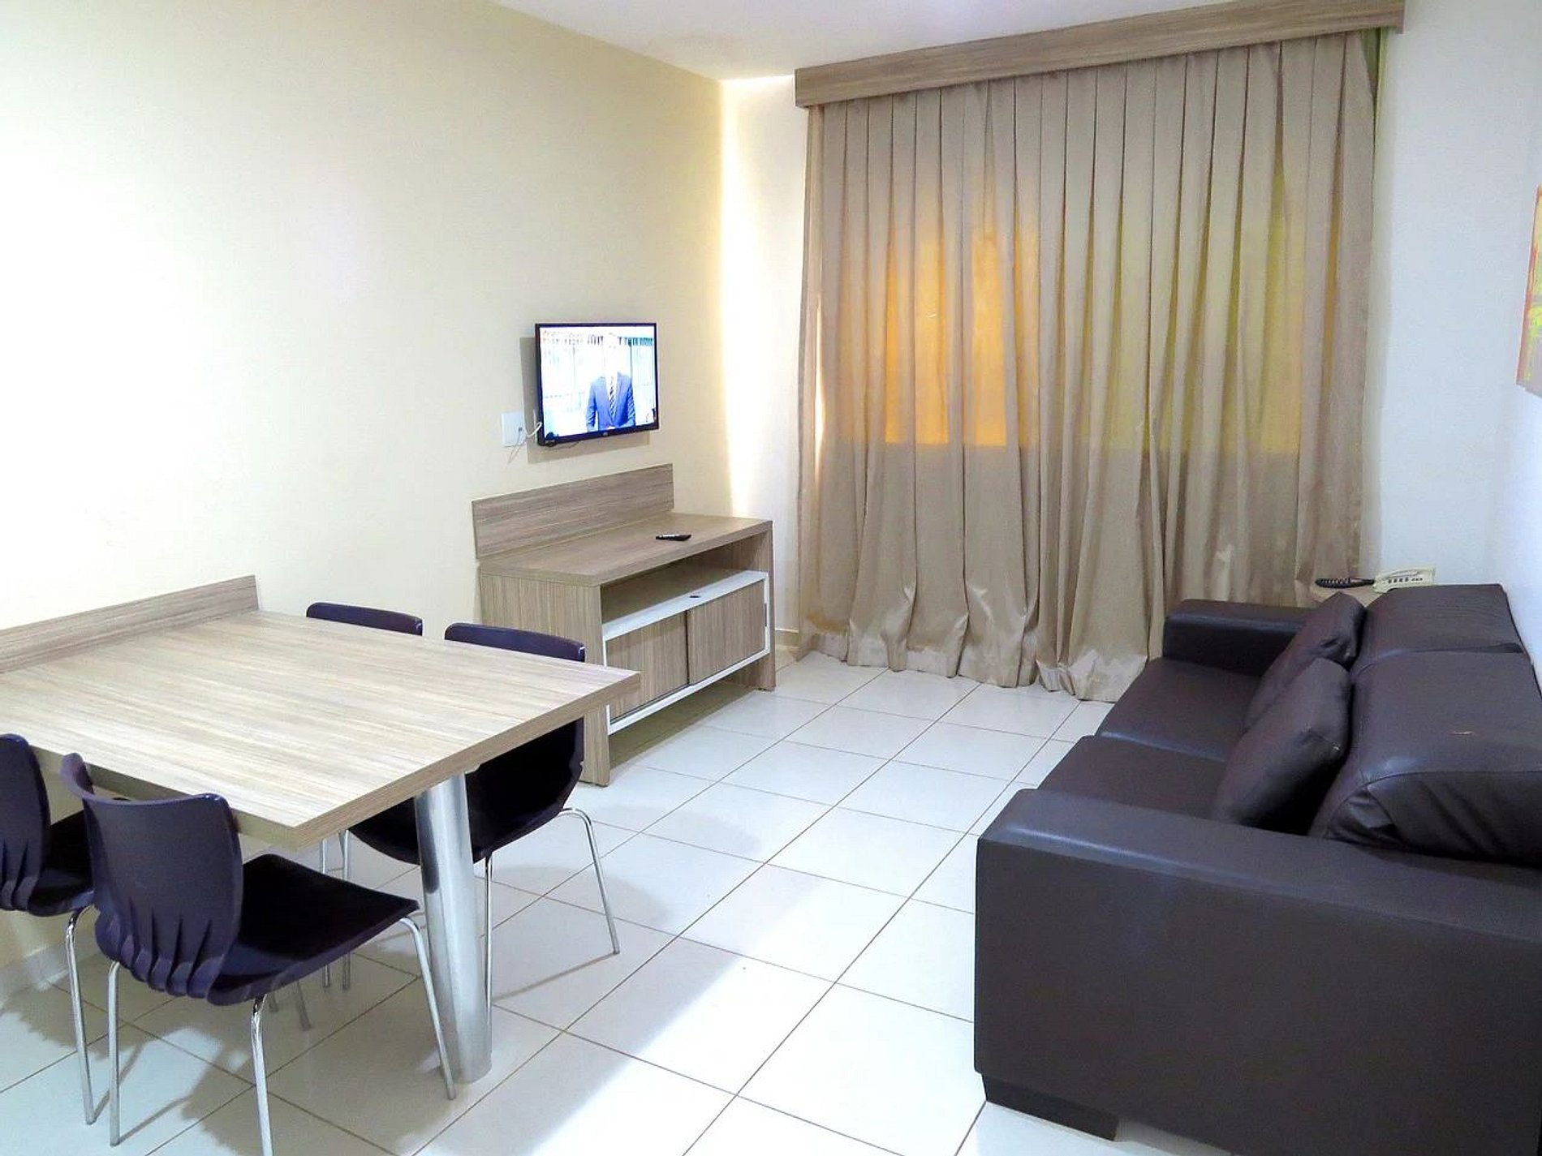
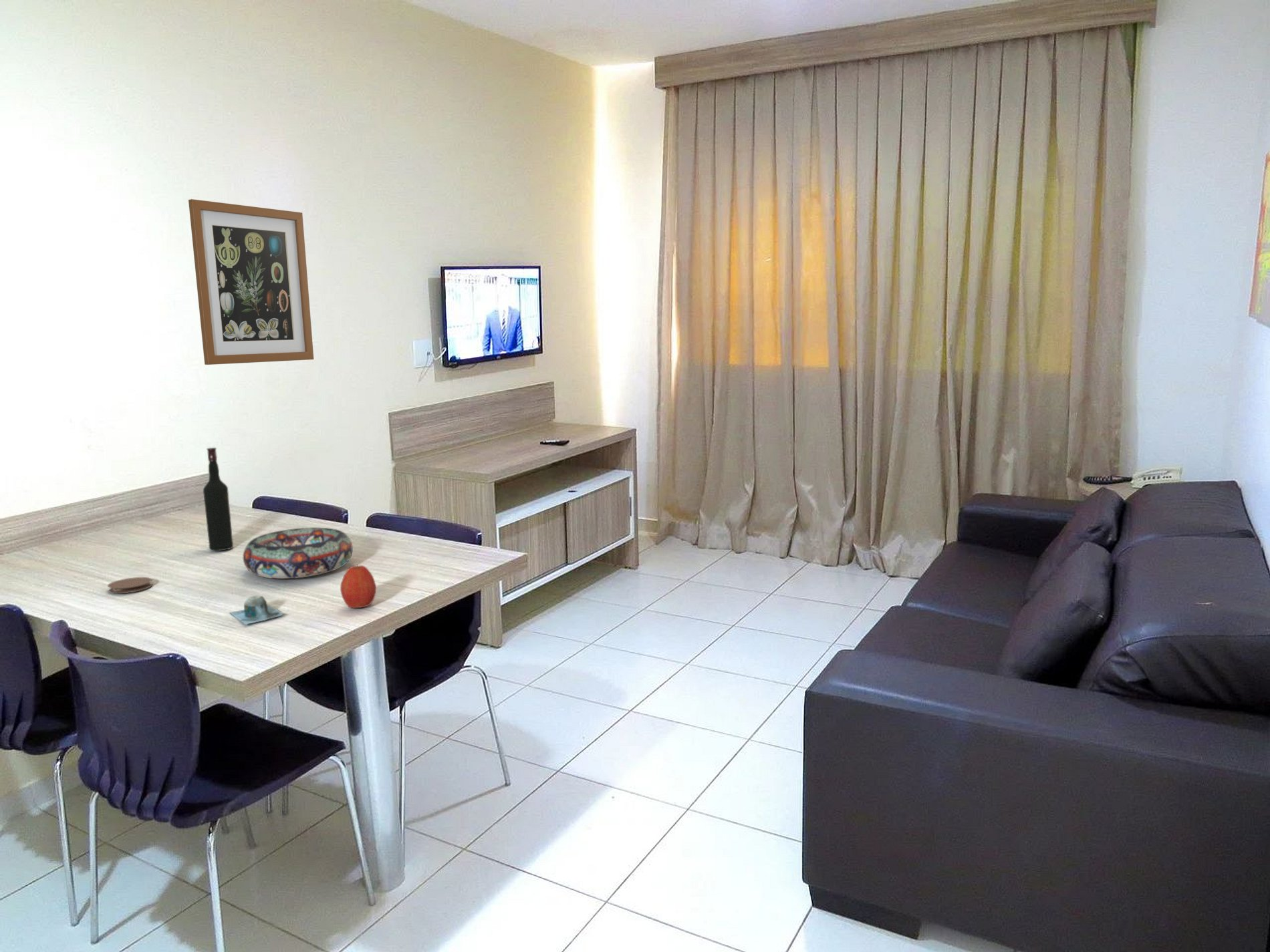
+ wine bottle (216, 498)
+ coaster (130, 585)
+ decorative bowl (299, 552)
+ mug (256, 605)
+ apple (358, 585)
+ wall art (255, 285)
